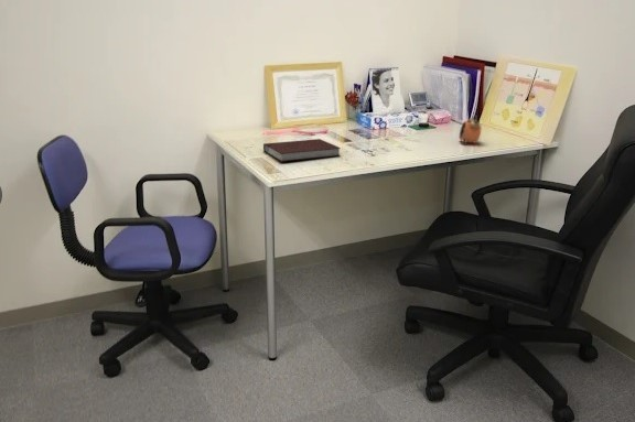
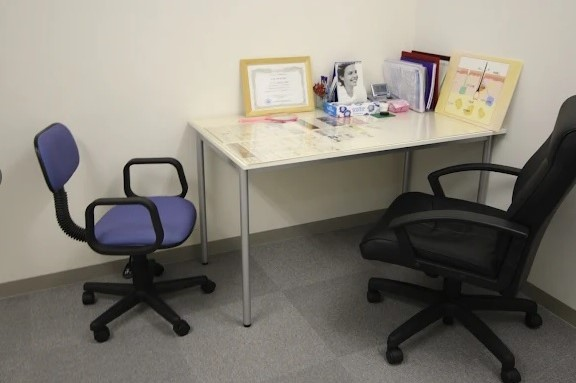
- notebook (301, 149)
- alarm clock (470, 129)
